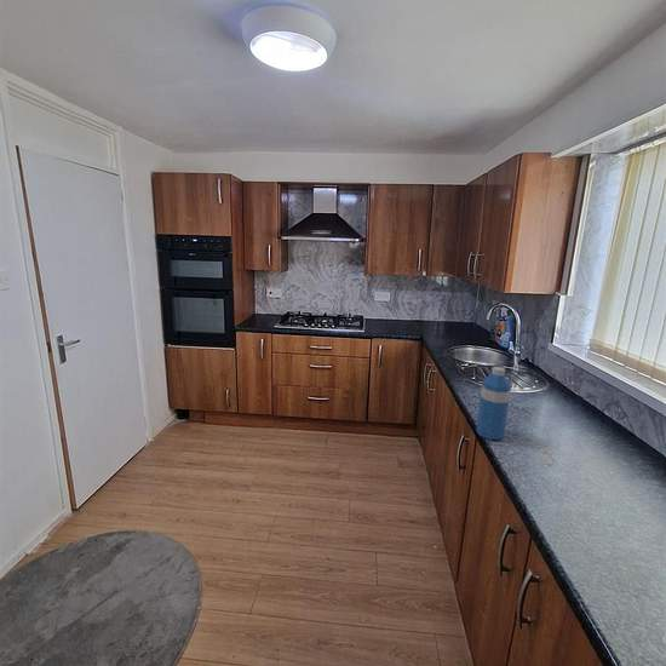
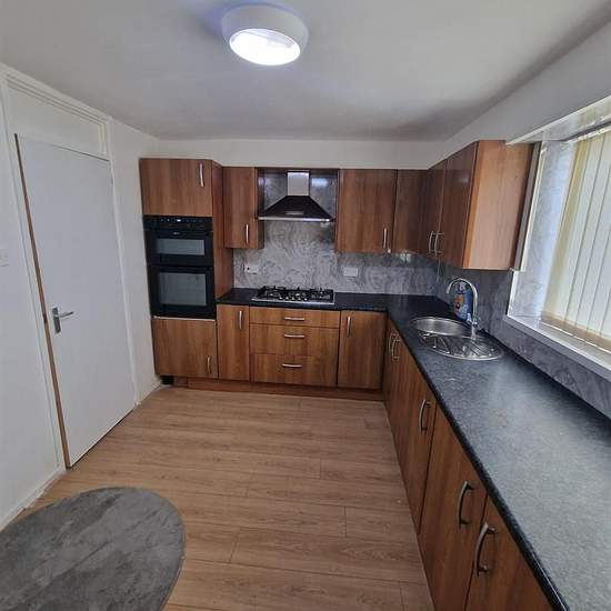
- water bottle (494, 401)
